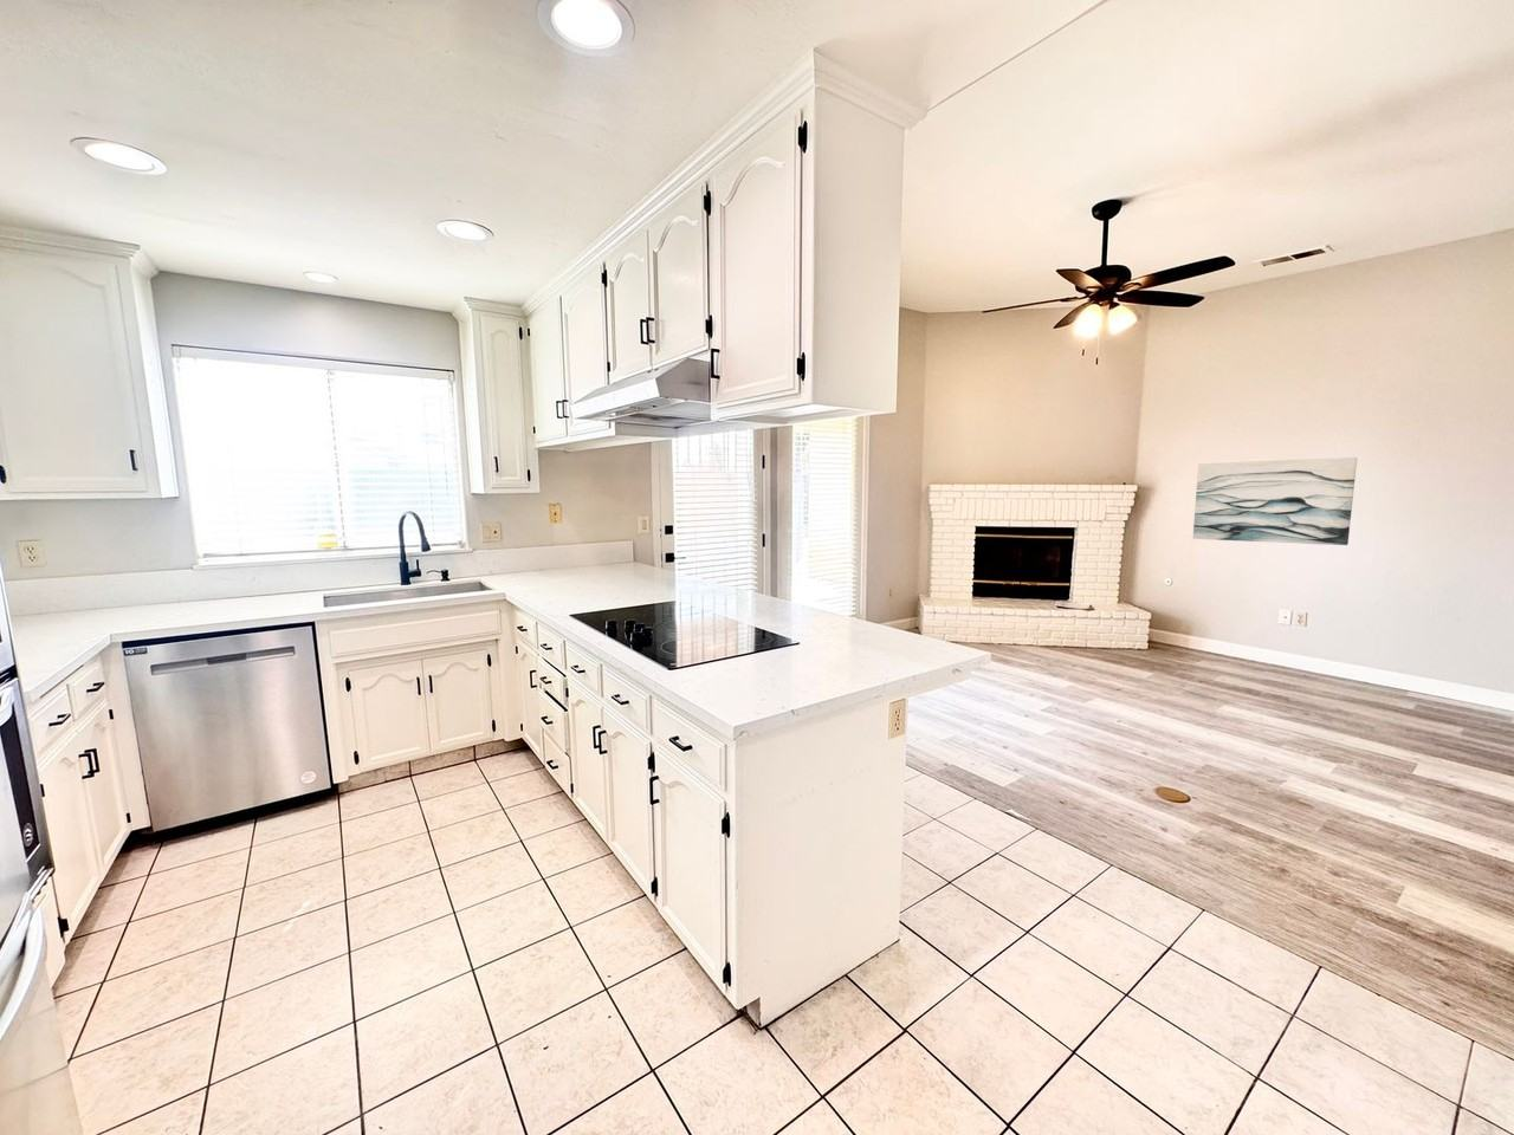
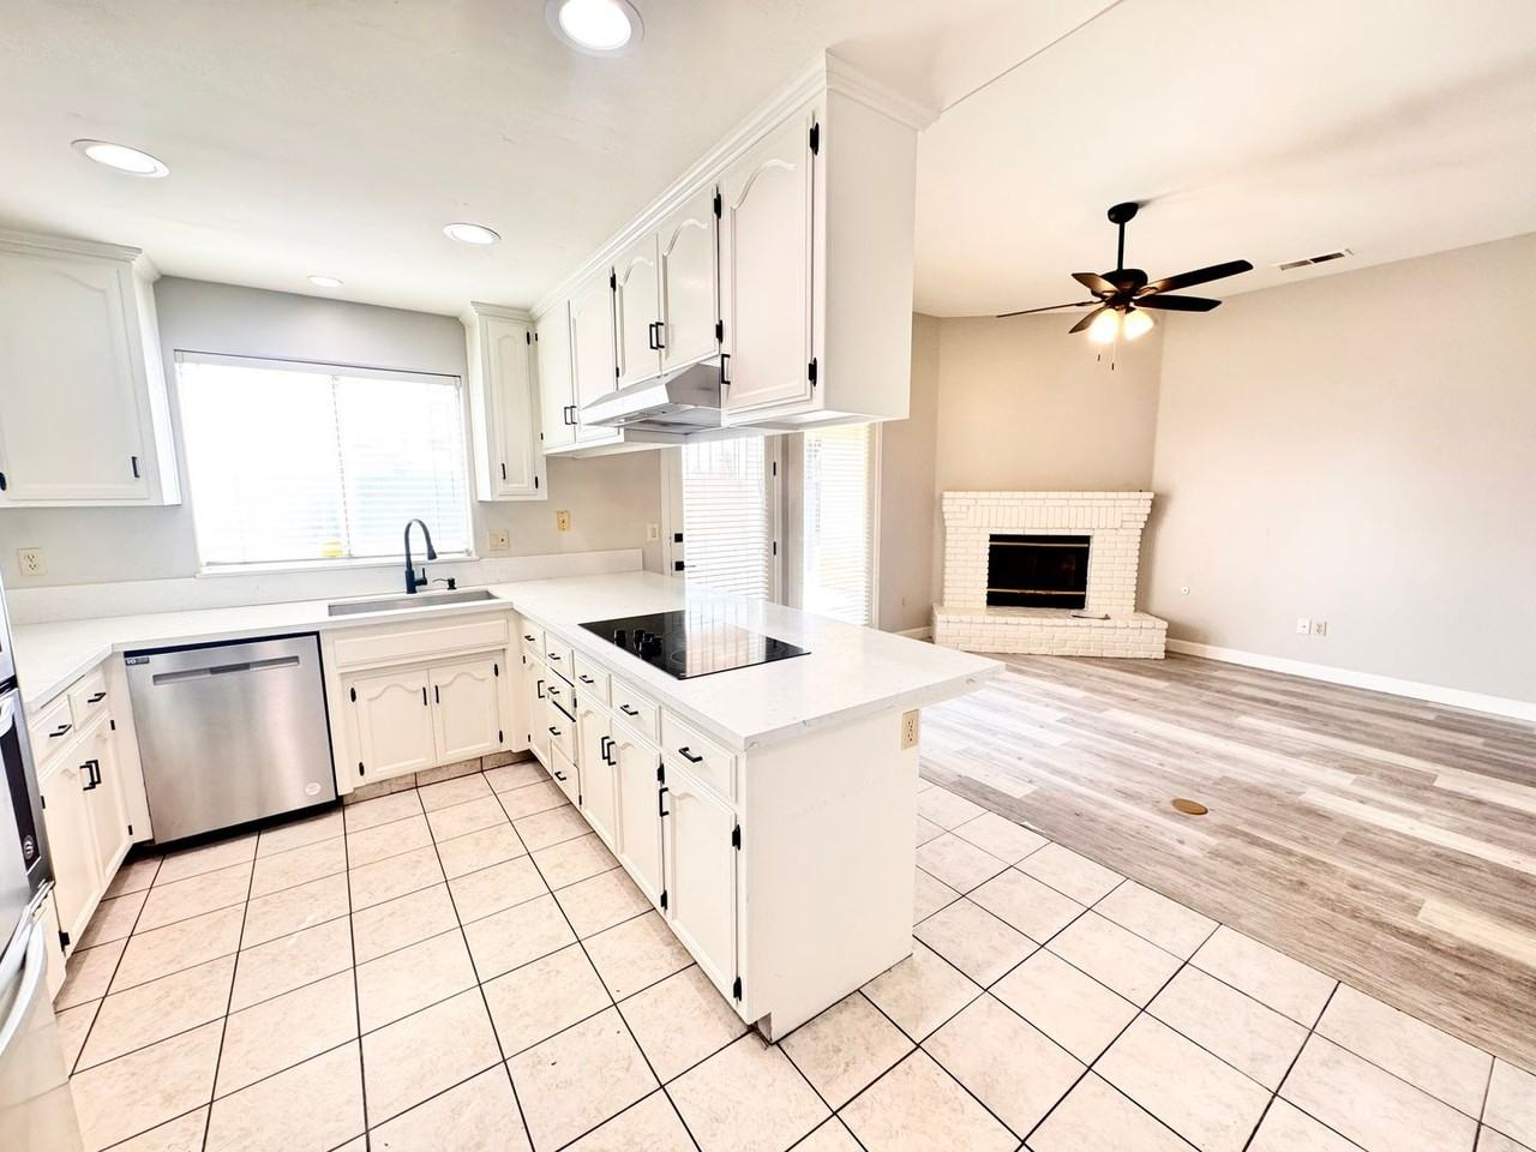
- wall art (1267, 501)
